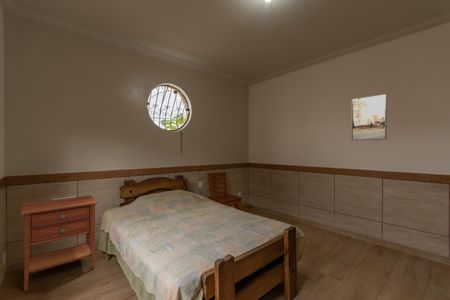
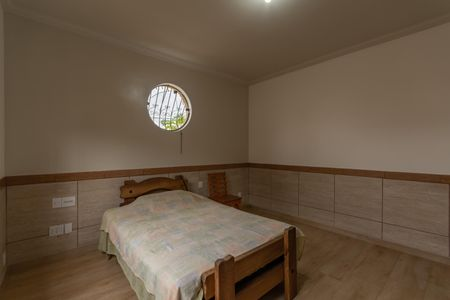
- nightstand (61, 236)
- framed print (368, 118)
